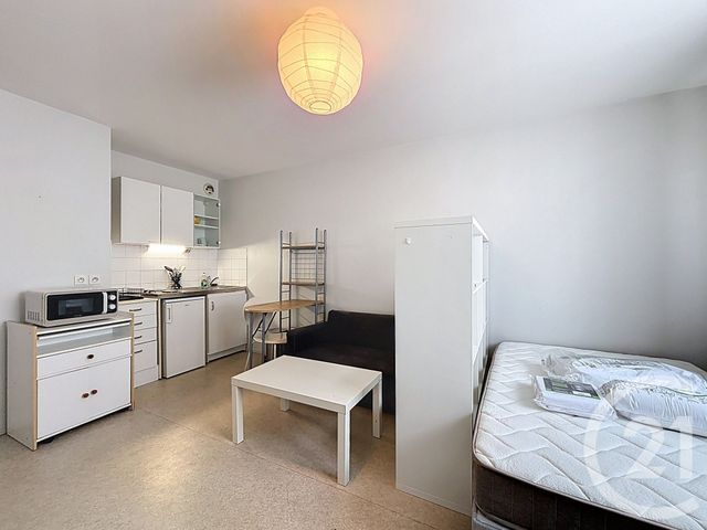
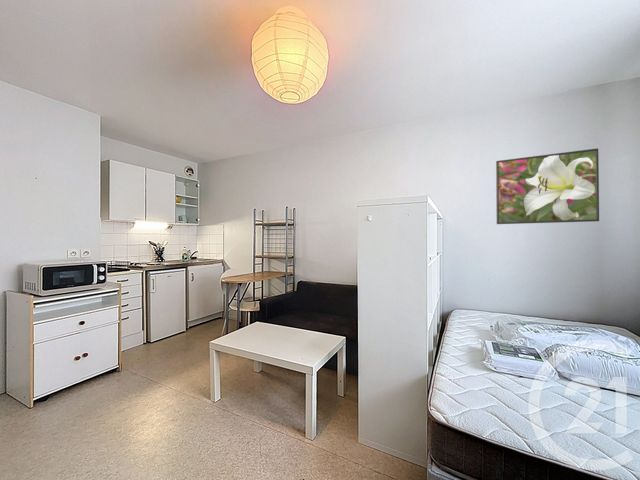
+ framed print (543, 189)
